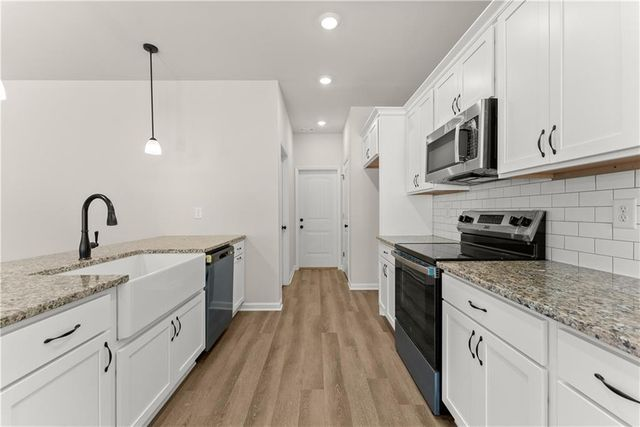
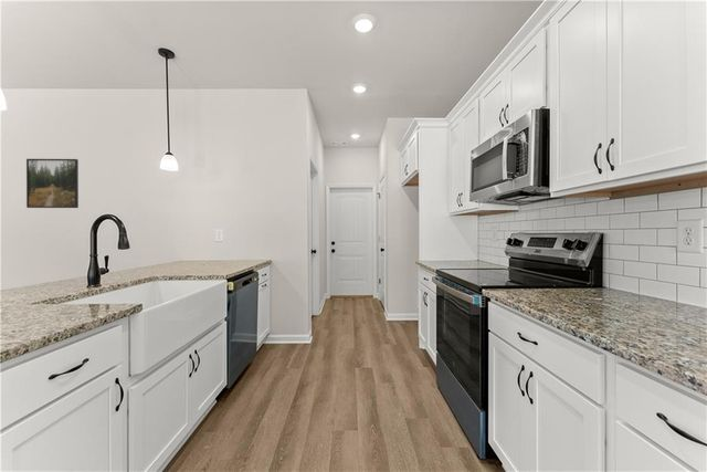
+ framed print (52, 182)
